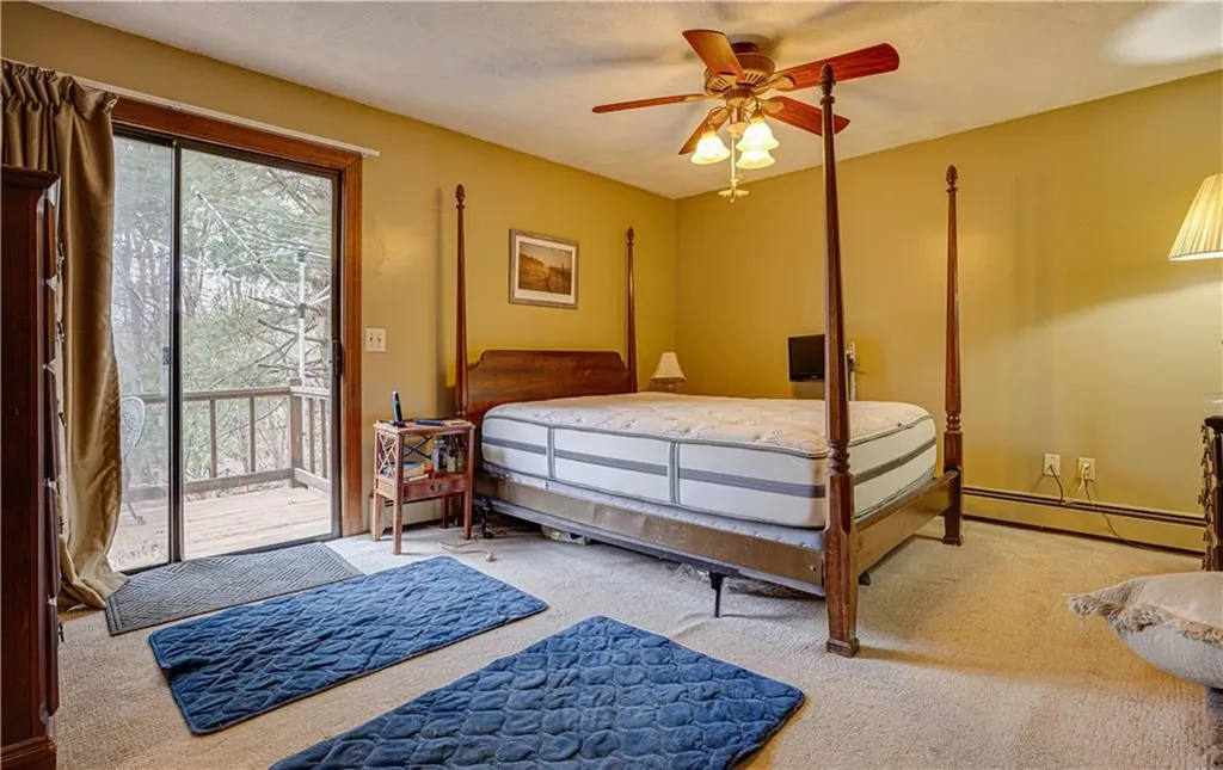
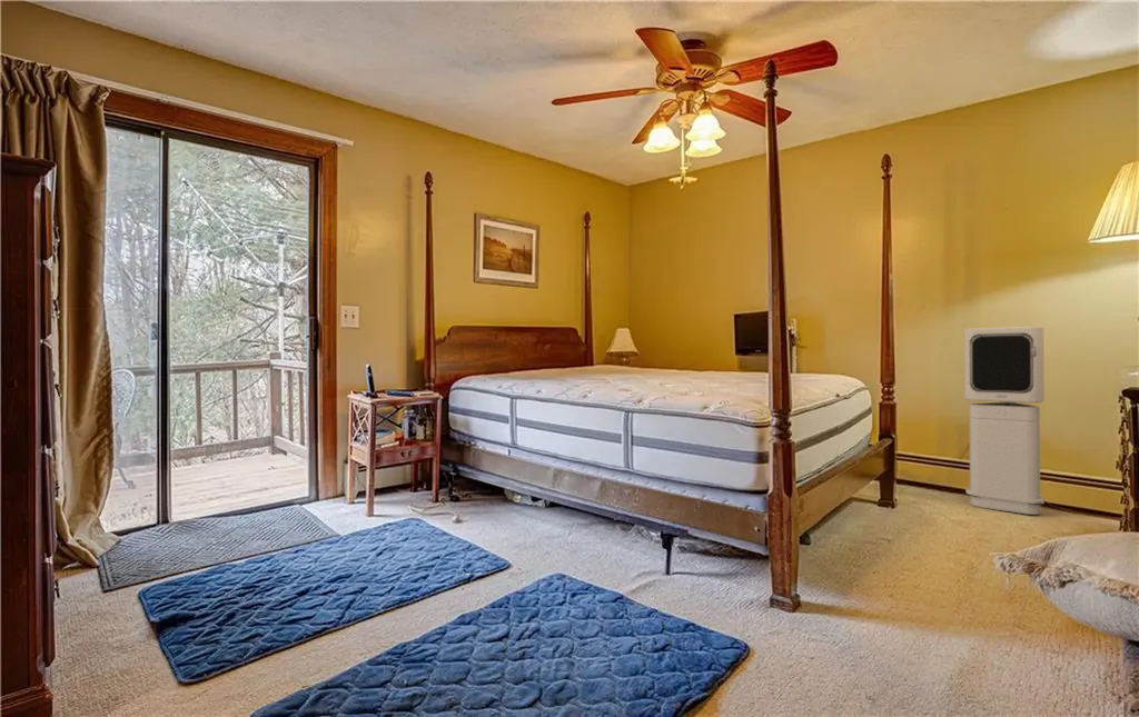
+ air purifier (1006, 416)
